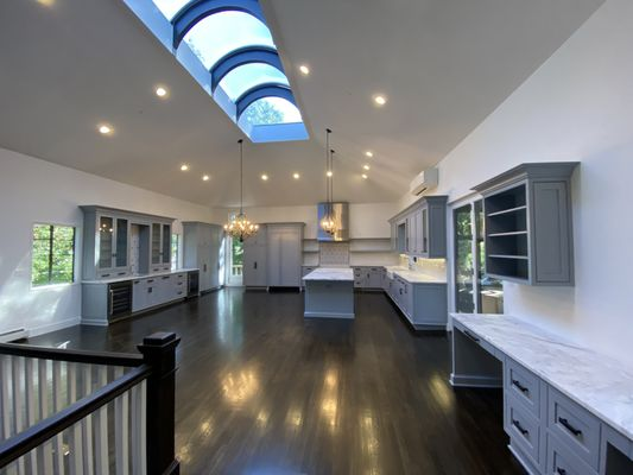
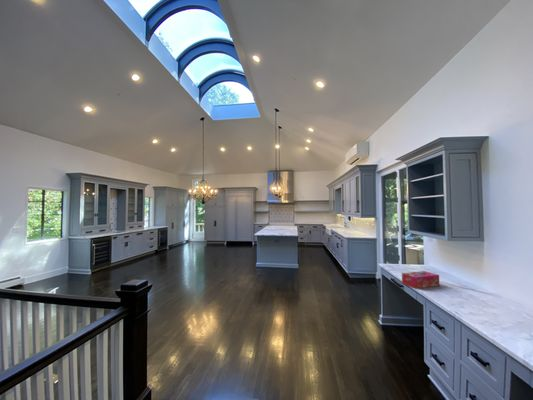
+ tissue box (420, 279)
